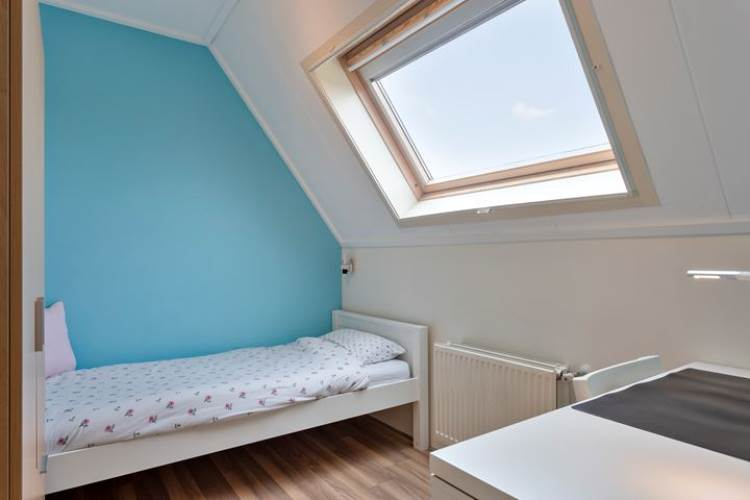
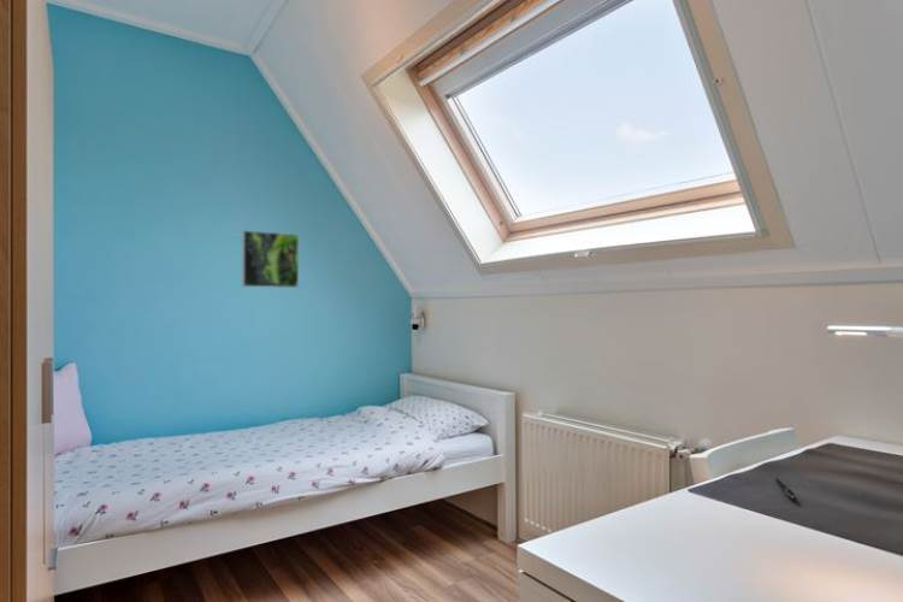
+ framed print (271, 259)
+ pen (785, 486)
